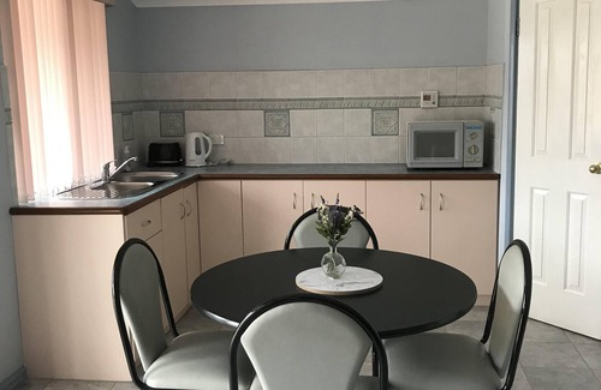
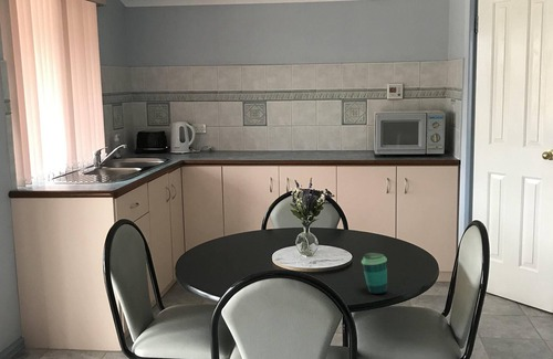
+ cup (374, 273)
